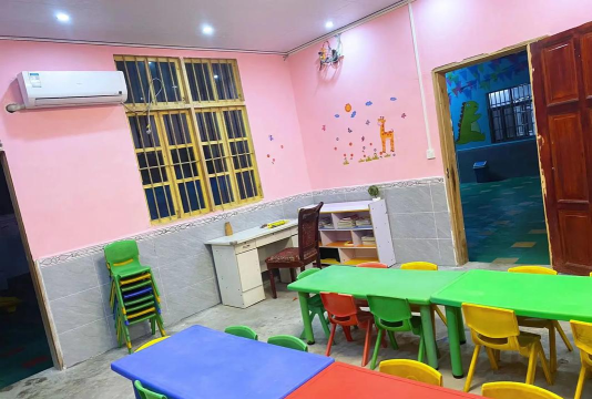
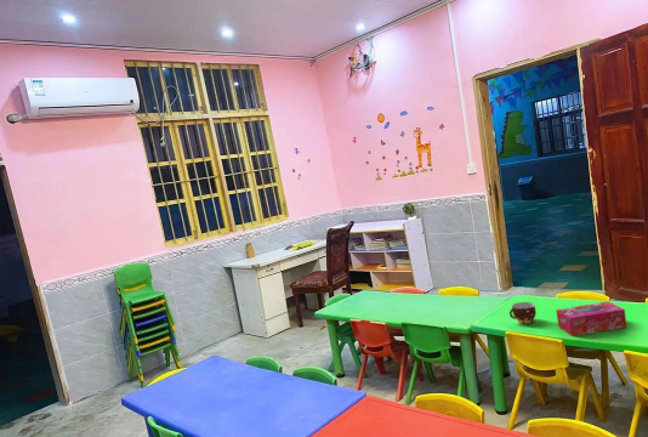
+ tissue box (590, 318)
+ cup (523, 313)
